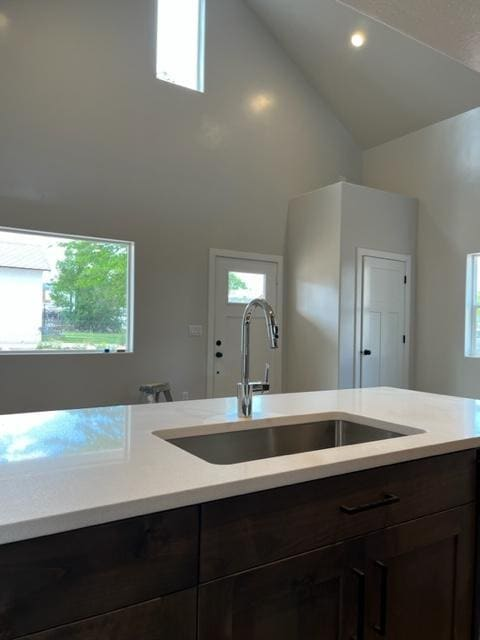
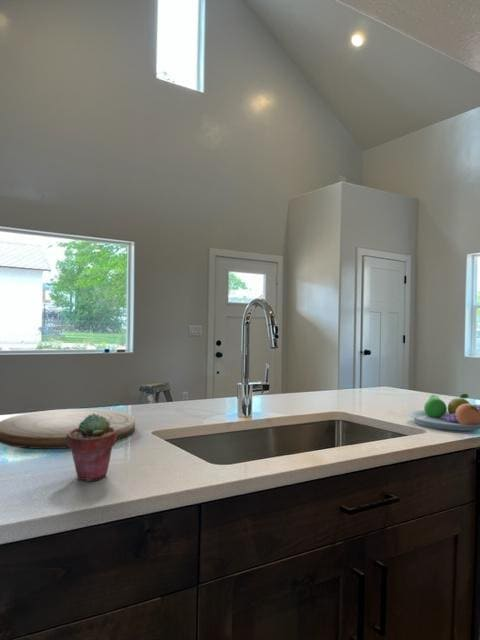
+ cutting board (68, 426)
+ fruit bowl (448, 409)
+ potted succulent (92, 444)
